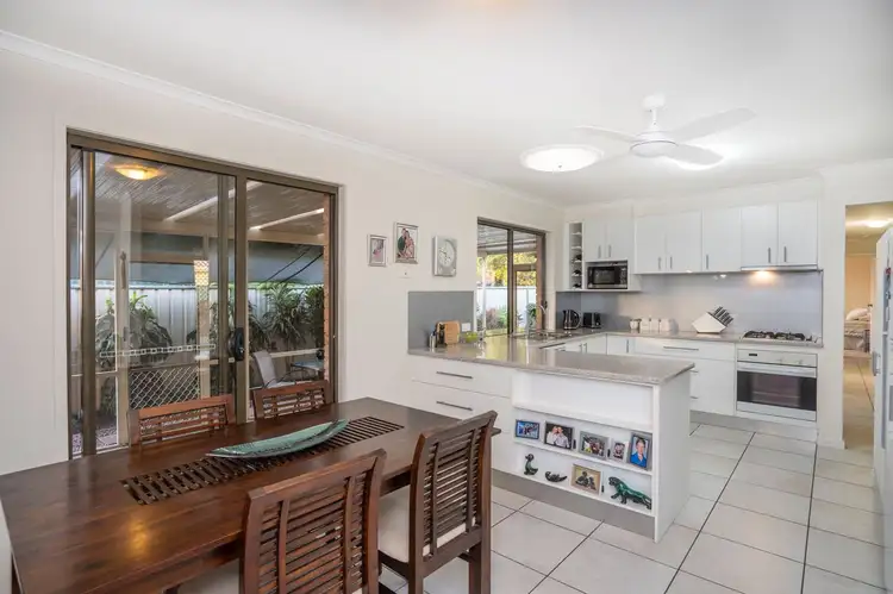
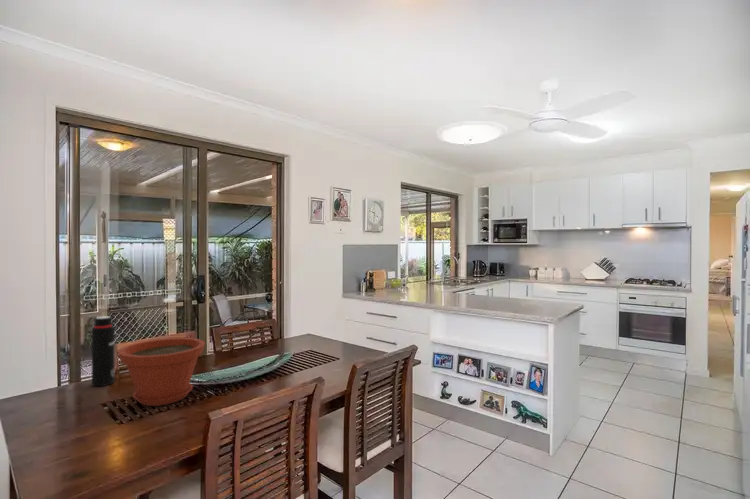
+ water bottle (104, 349)
+ plant pot (163, 372)
